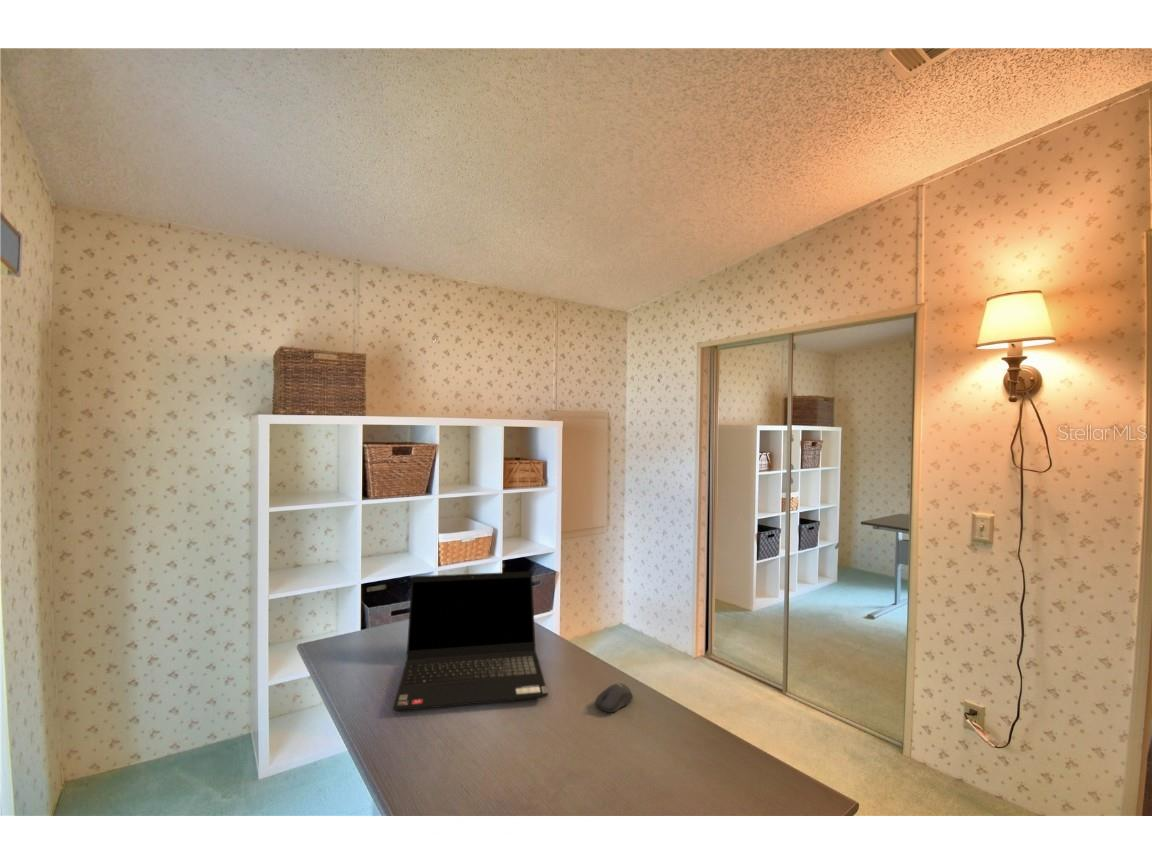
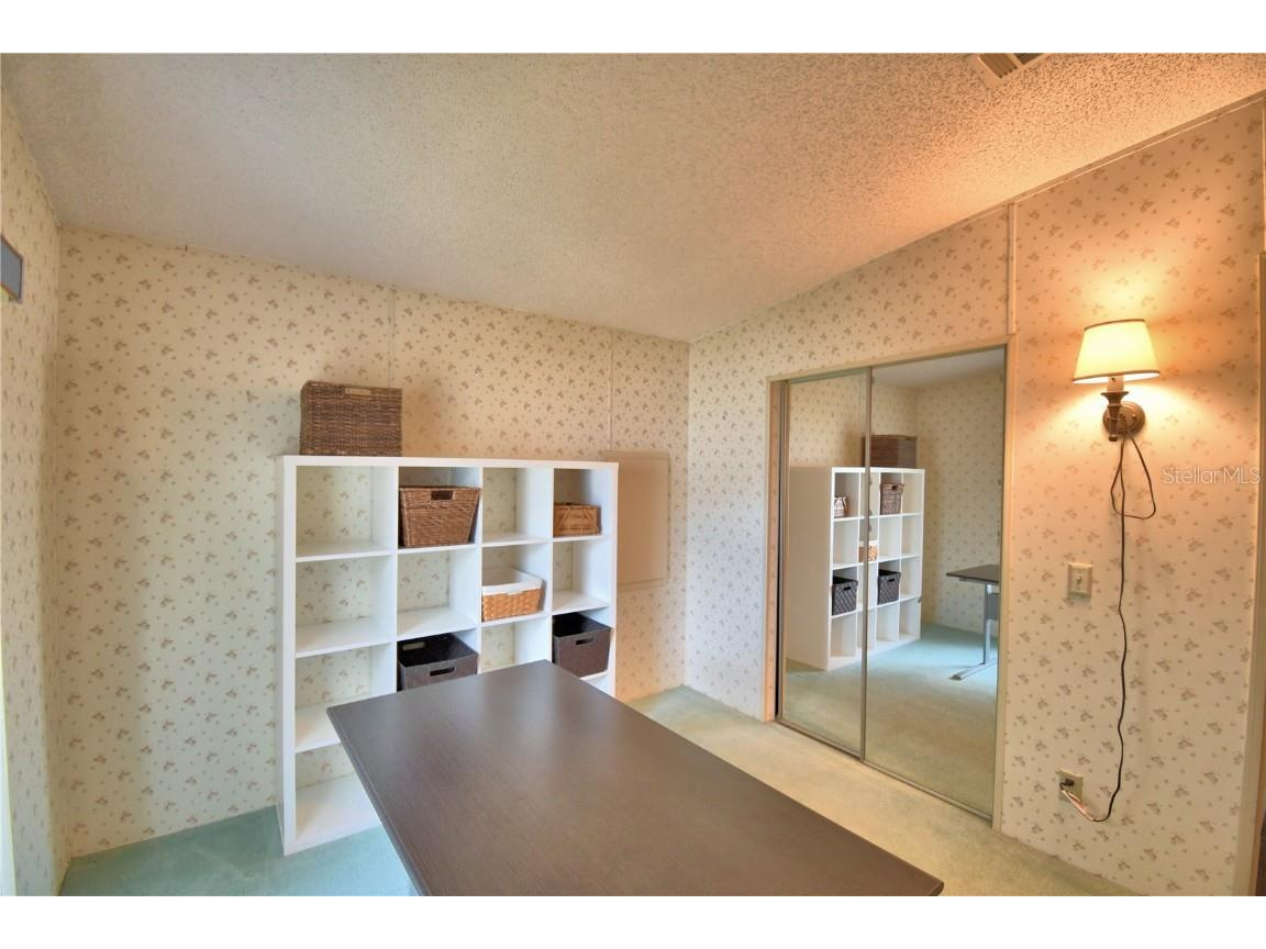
- computer mouse (614, 695)
- laptop computer (473, 632)
